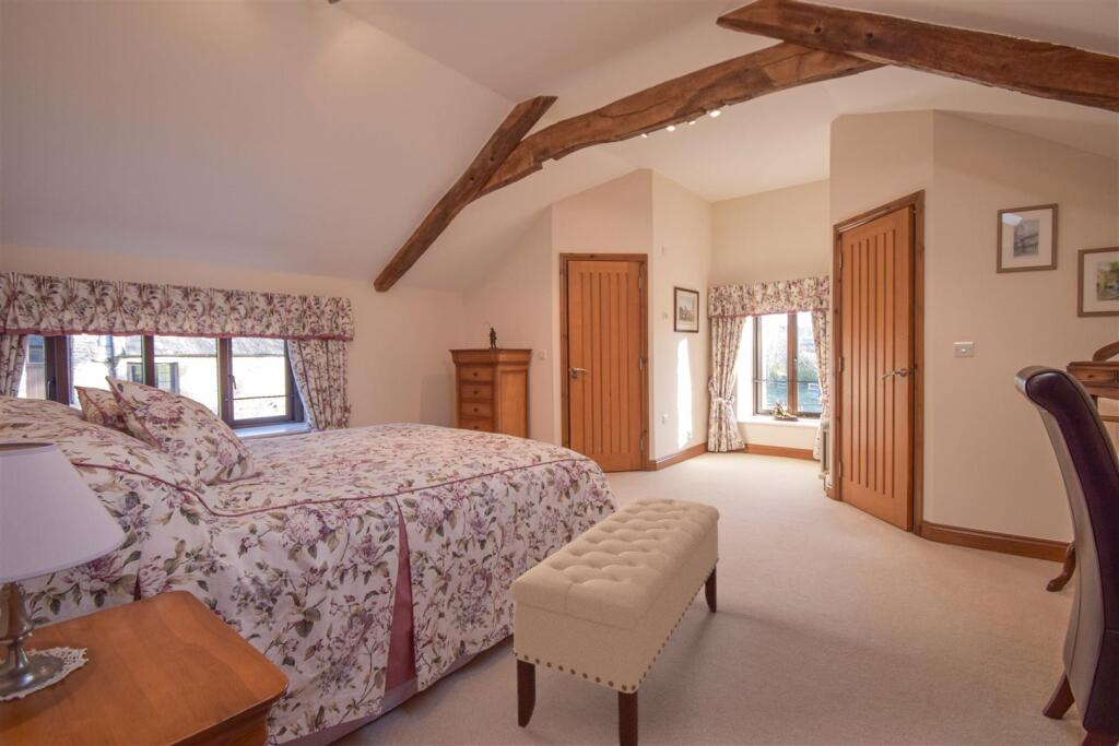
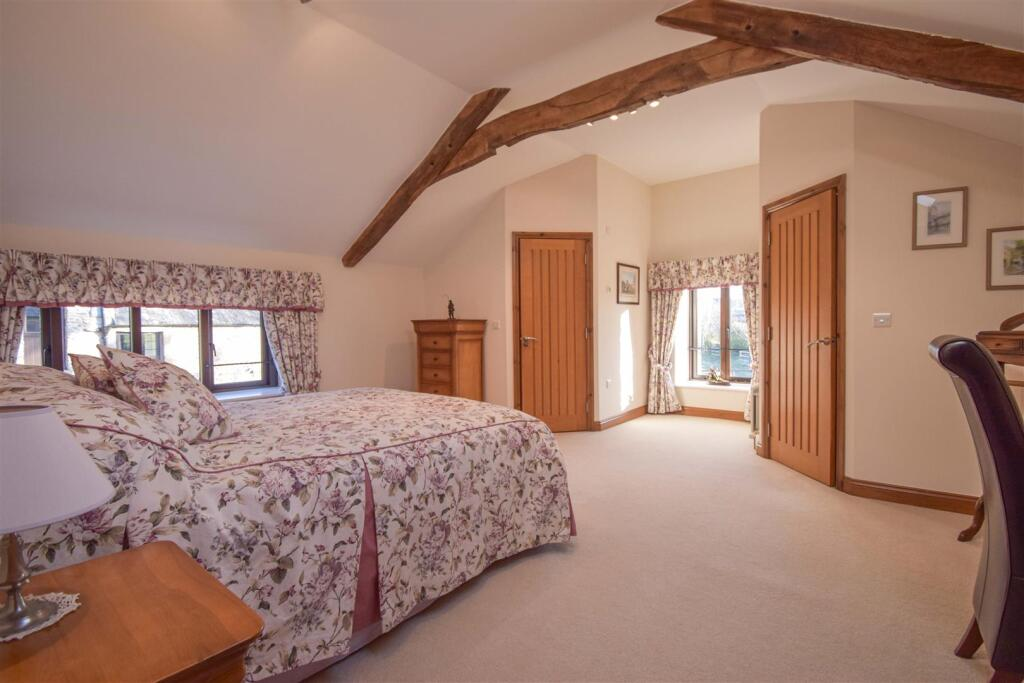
- bench (634, 595)
